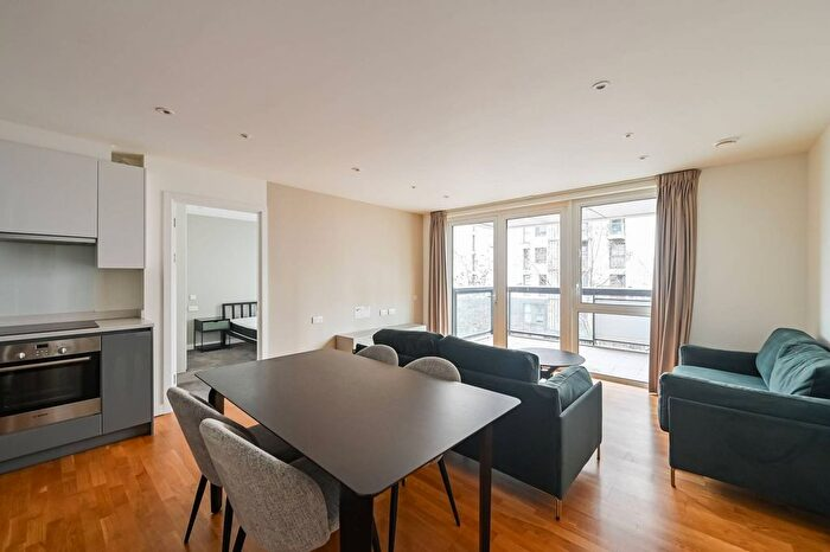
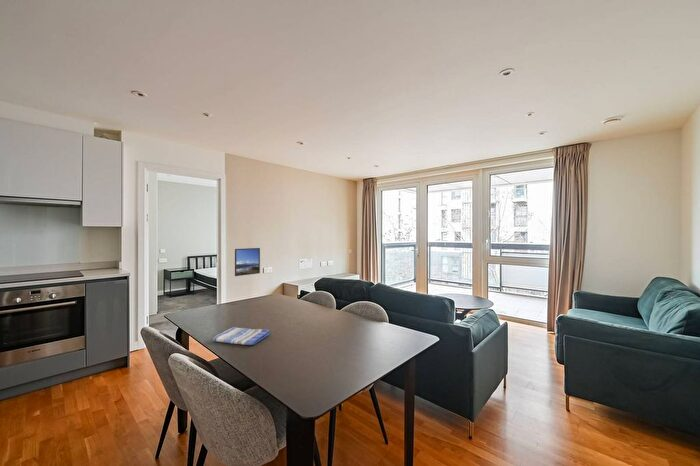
+ dish towel (242, 335)
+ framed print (247, 261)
